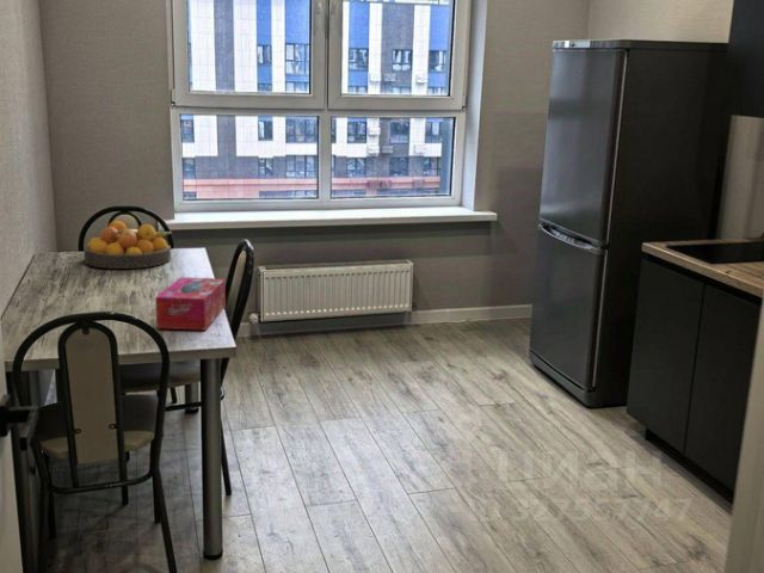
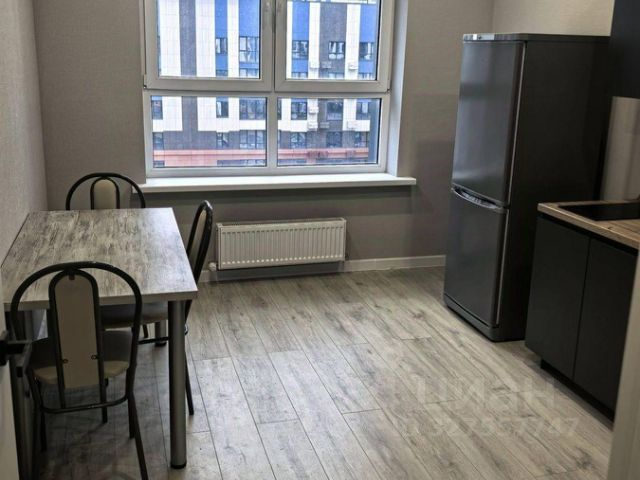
- fruit bowl (127, 241)
- tissue box (192, 302)
